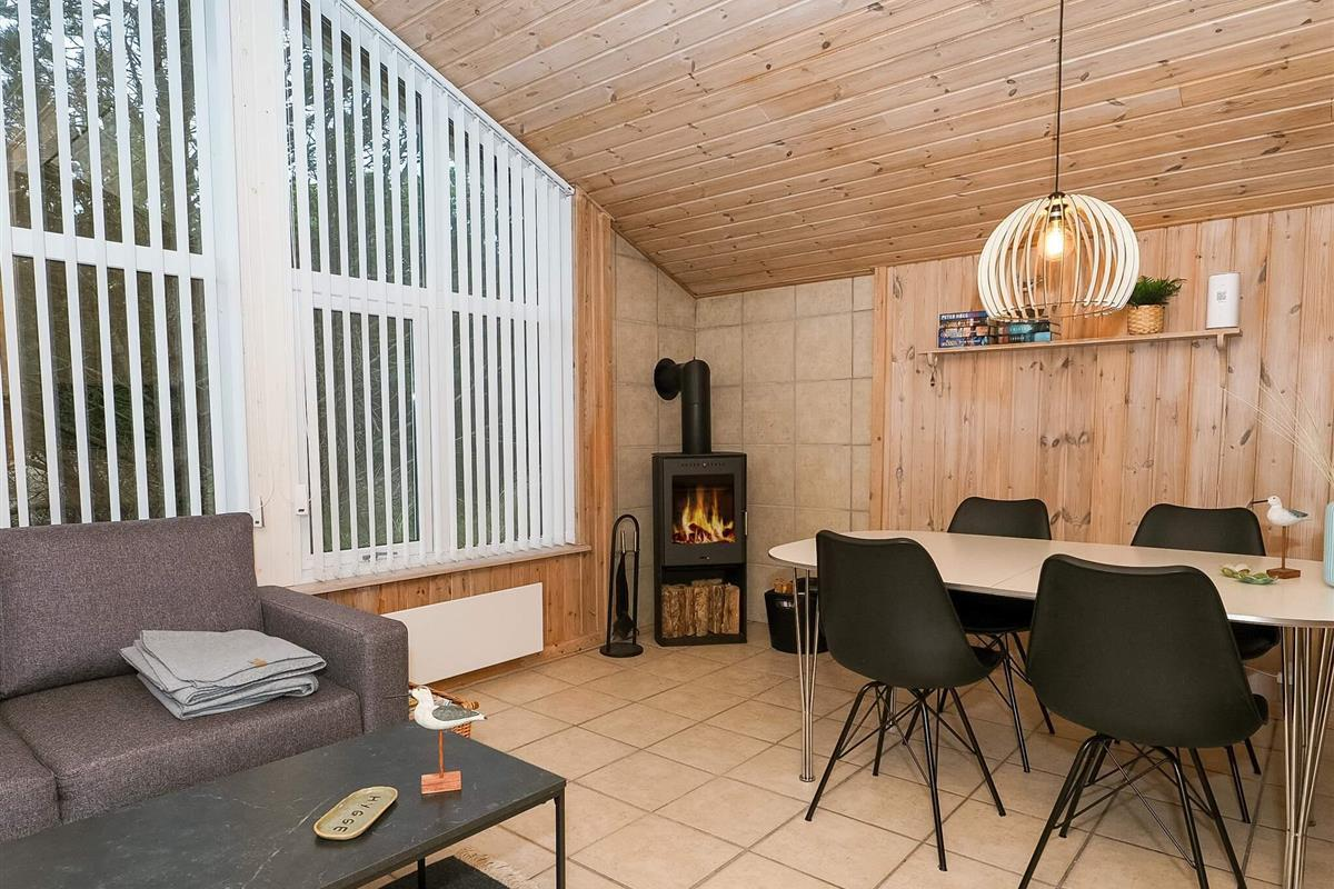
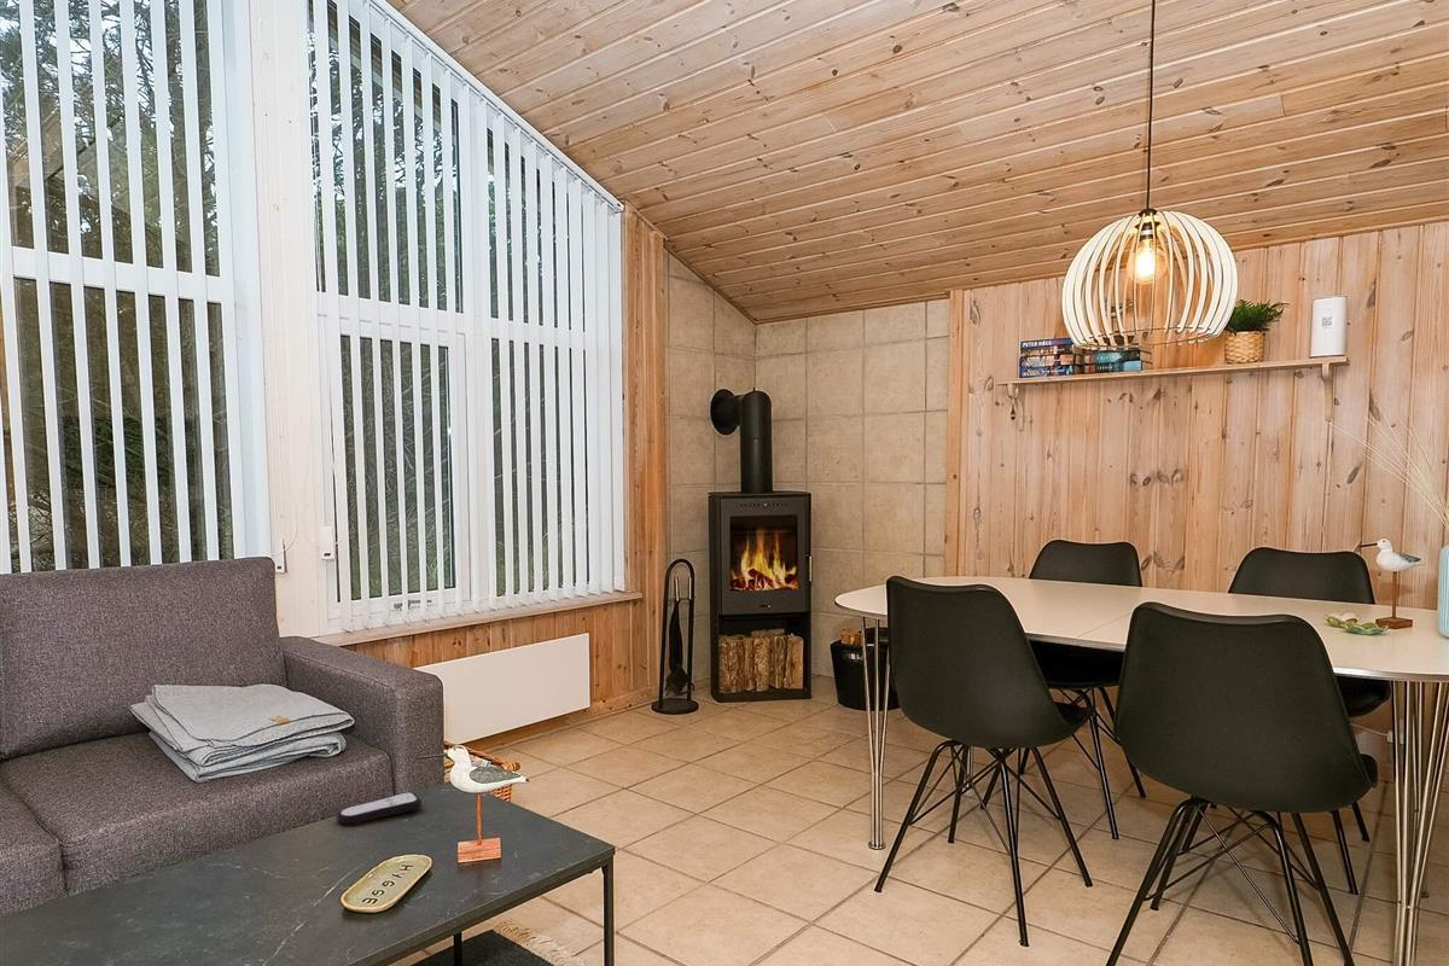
+ remote control (379, 808)
